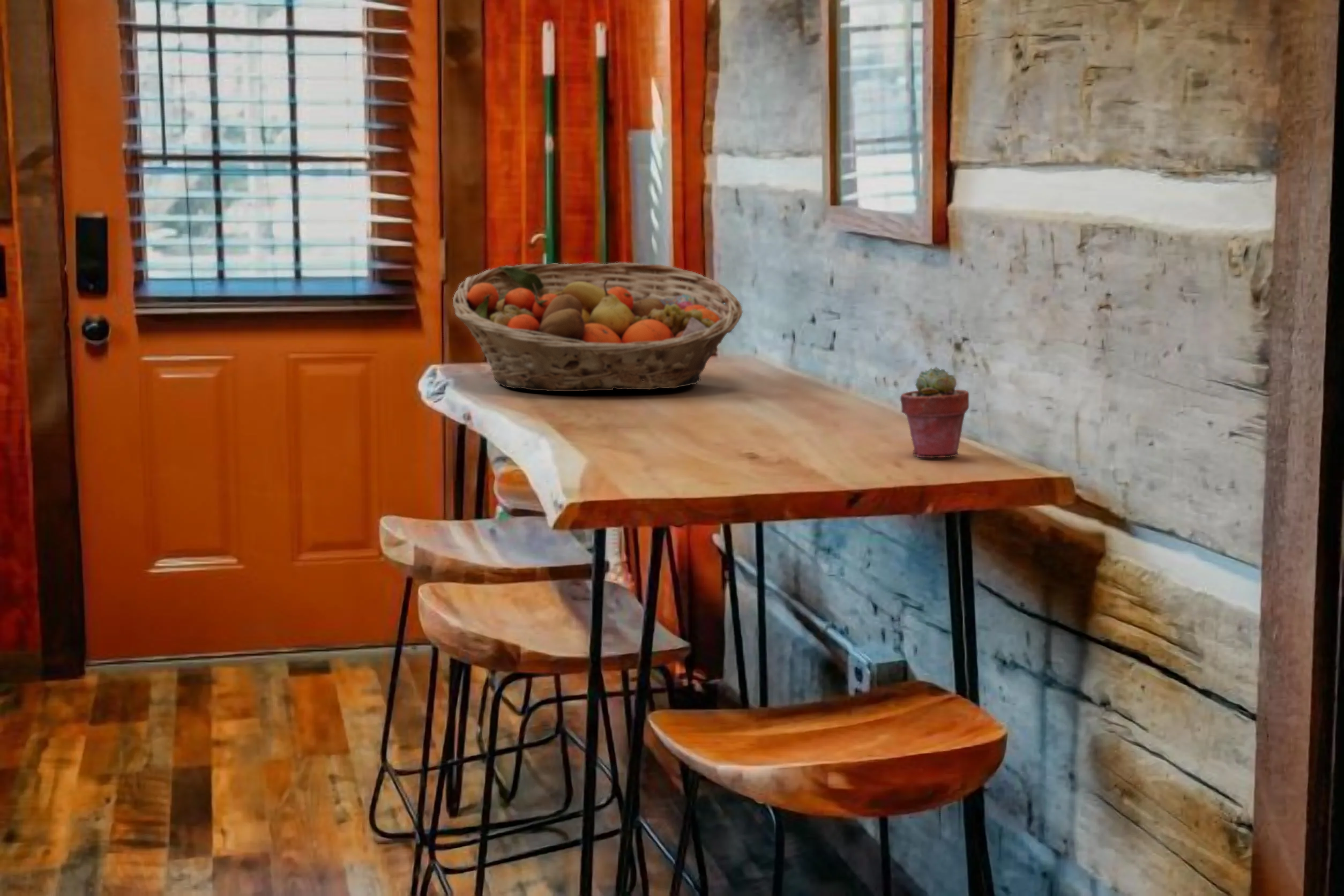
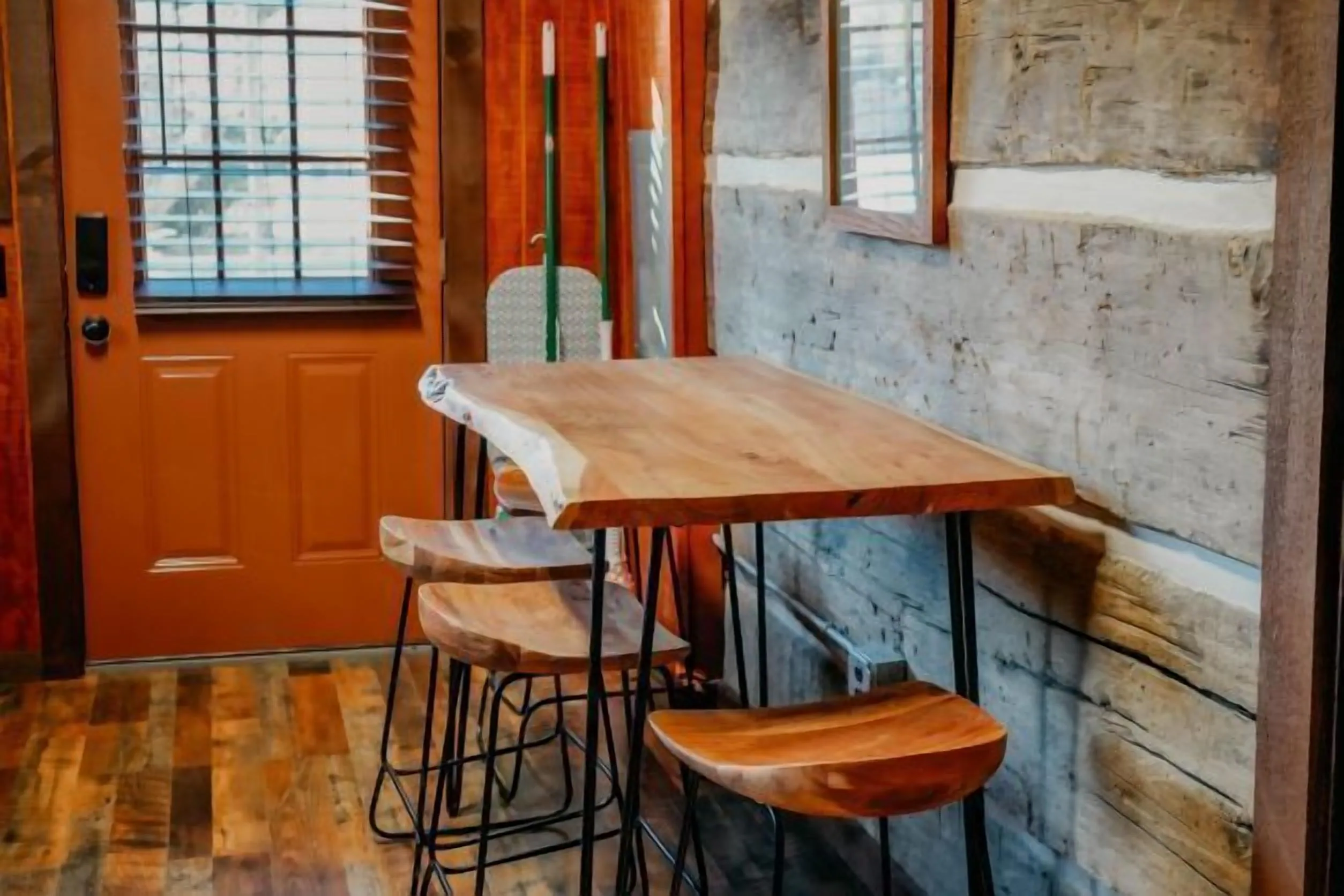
- fruit basket (598, 324)
- potted succulent (935, 410)
